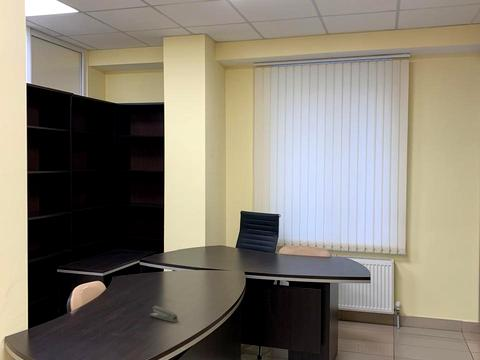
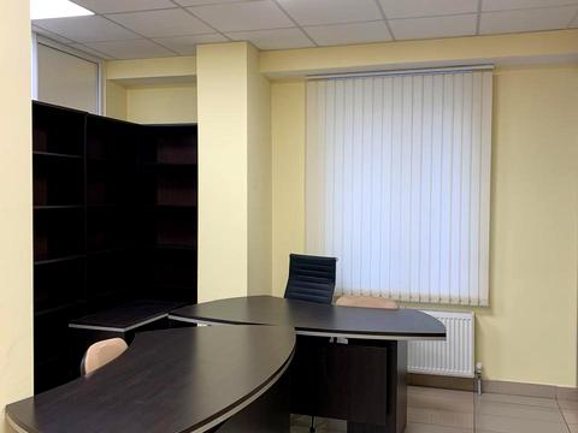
- stapler (163, 313)
